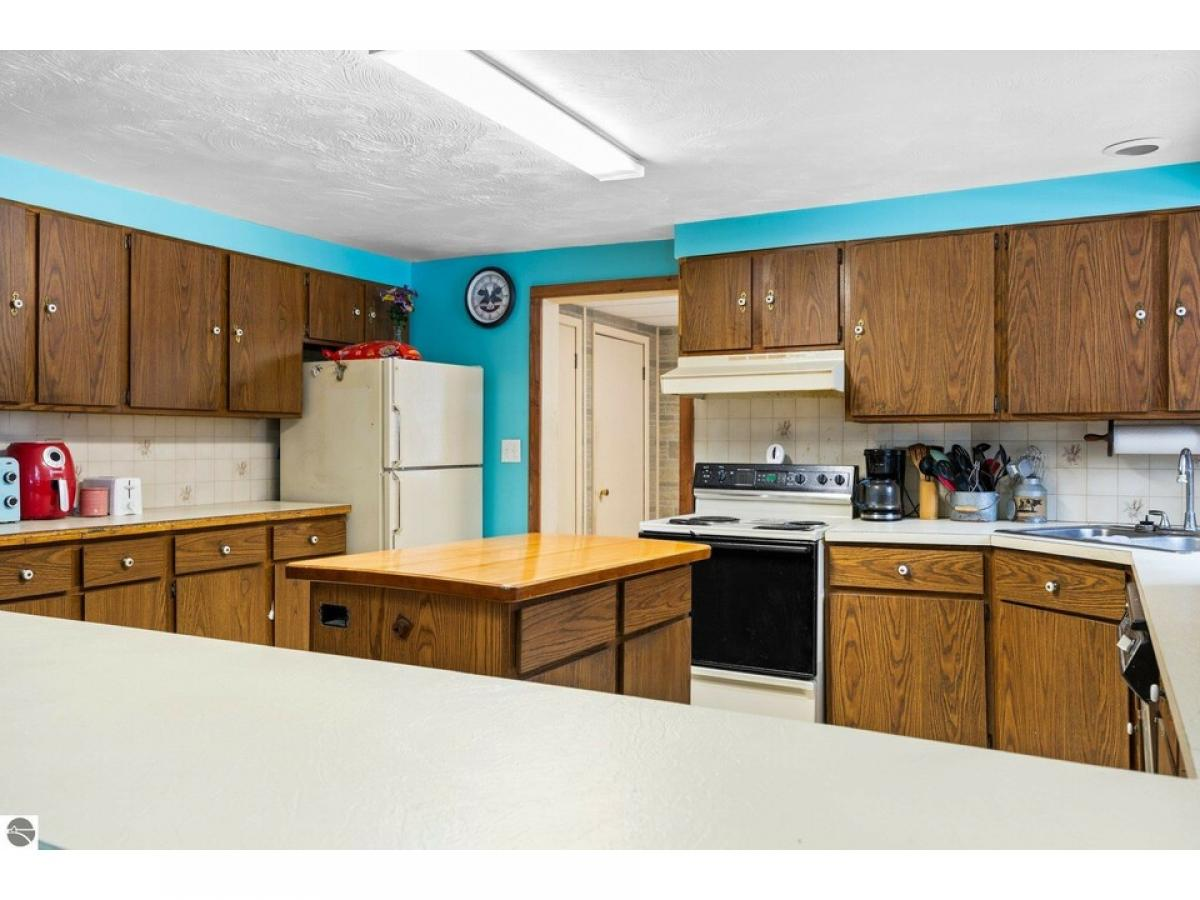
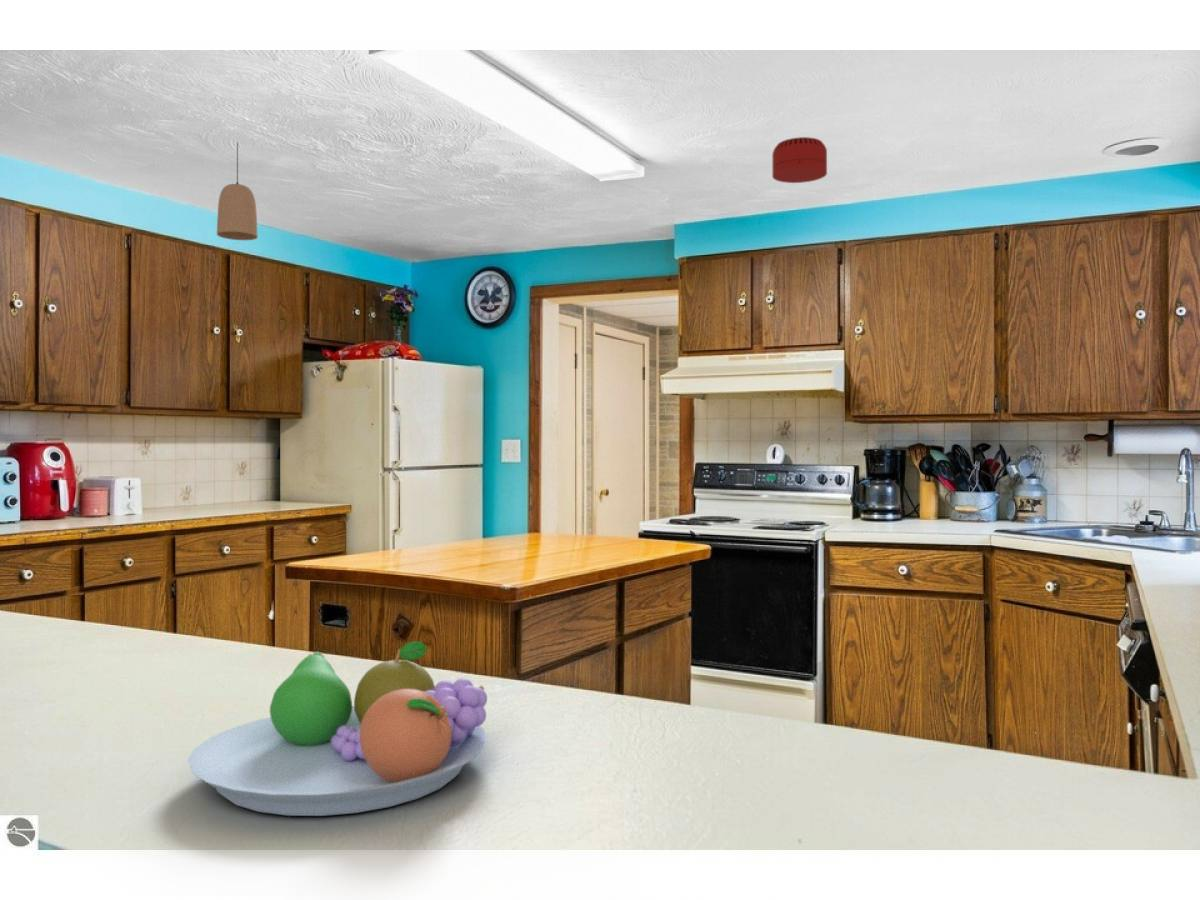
+ pendant light (237, 189)
+ fruit bowl (345, 712)
+ smoke detector (799, 159)
